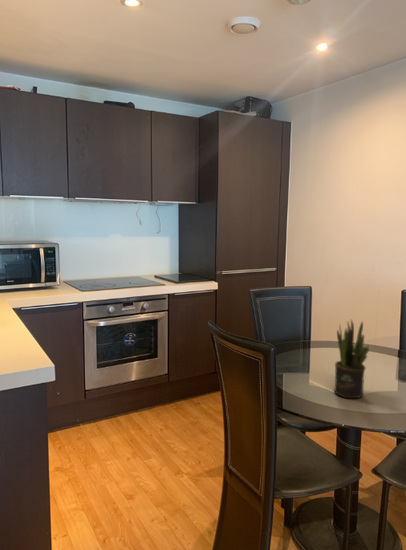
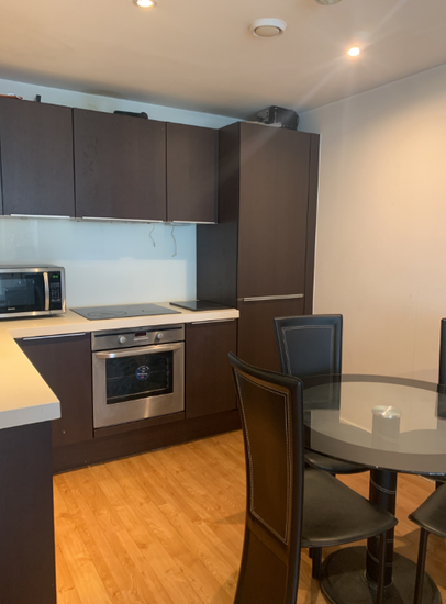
- potted plant (351, 358)
